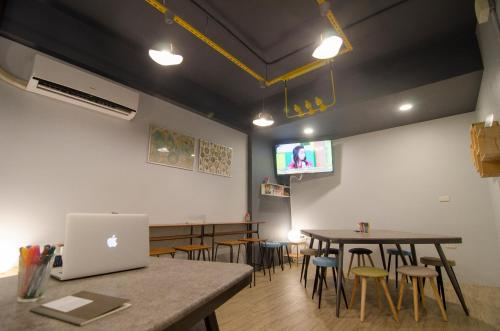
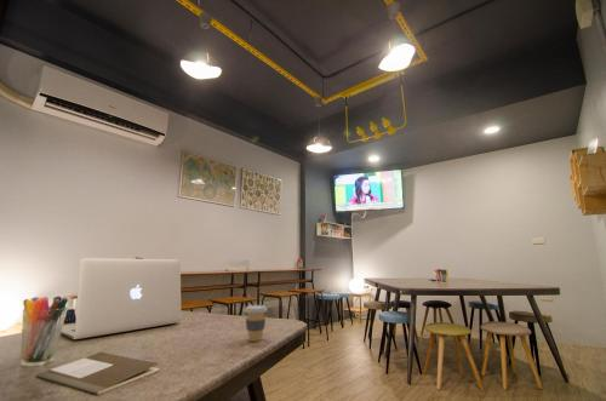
+ coffee cup (255, 322)
